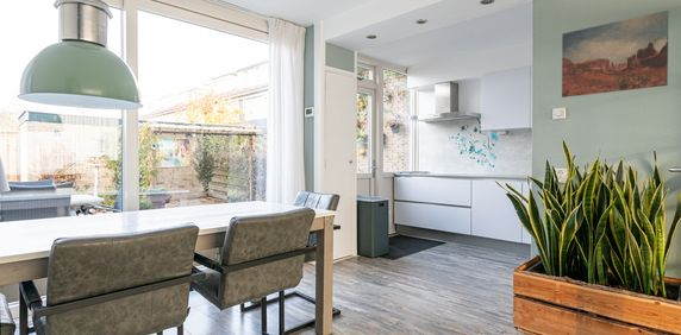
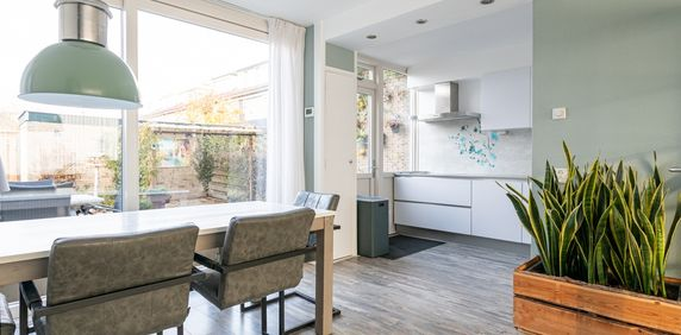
- wall art (610, 57)
